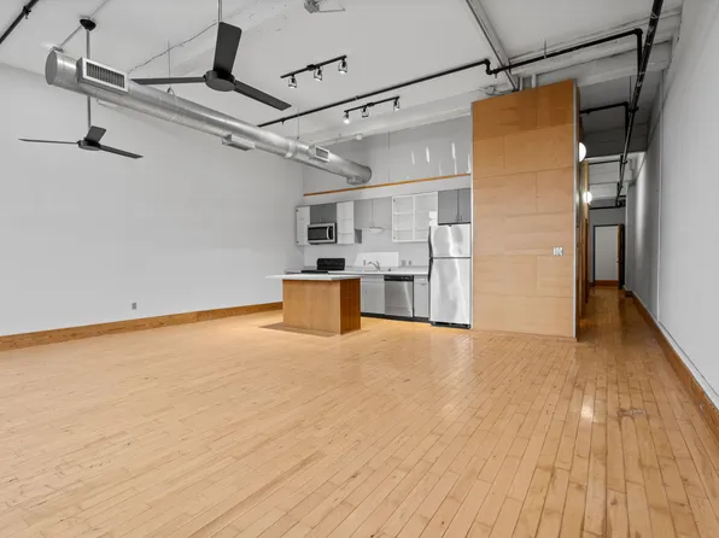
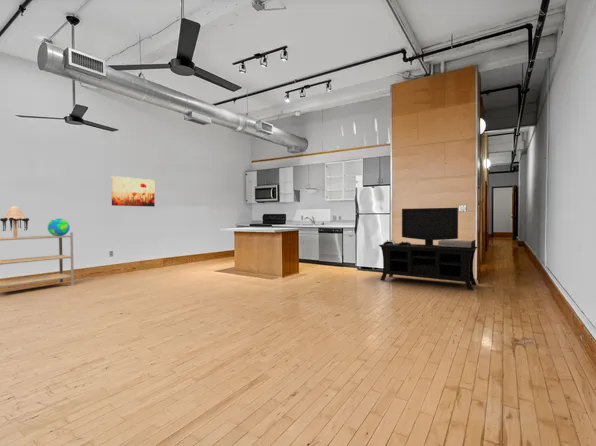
+ lamp (15, 221)
+ decorative globe (58, 227)
+ media console (426, 245)
+ wall art (134, 192)
+ shelving unit (31, 261)
